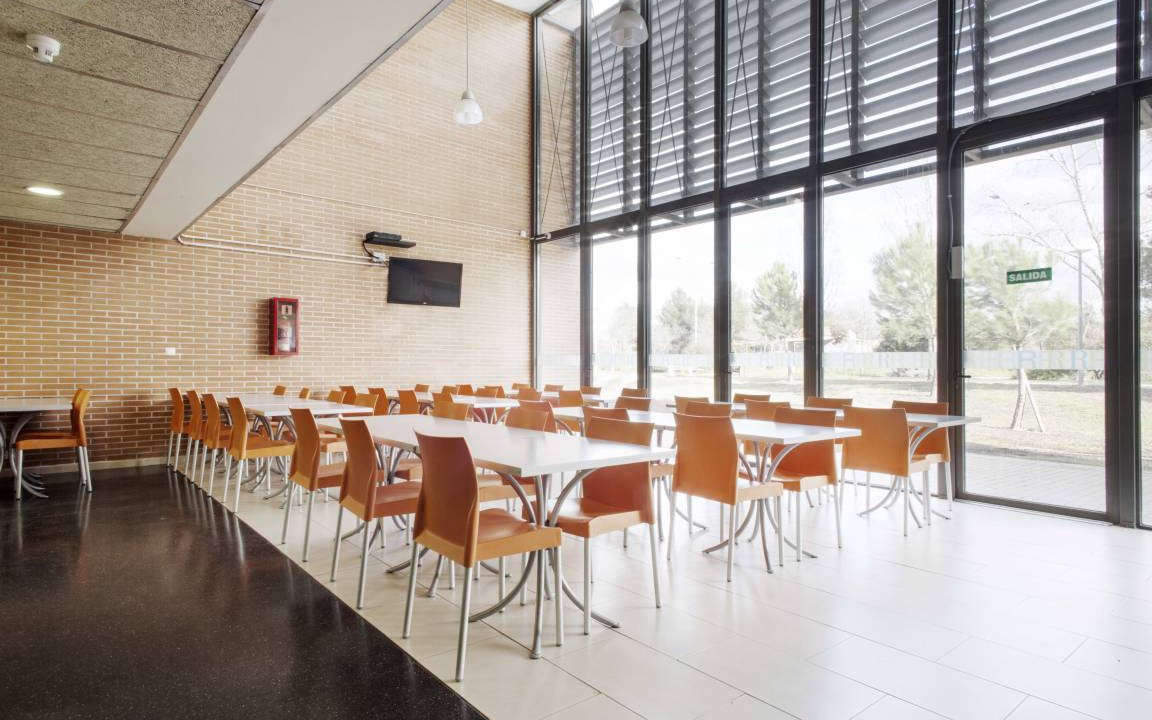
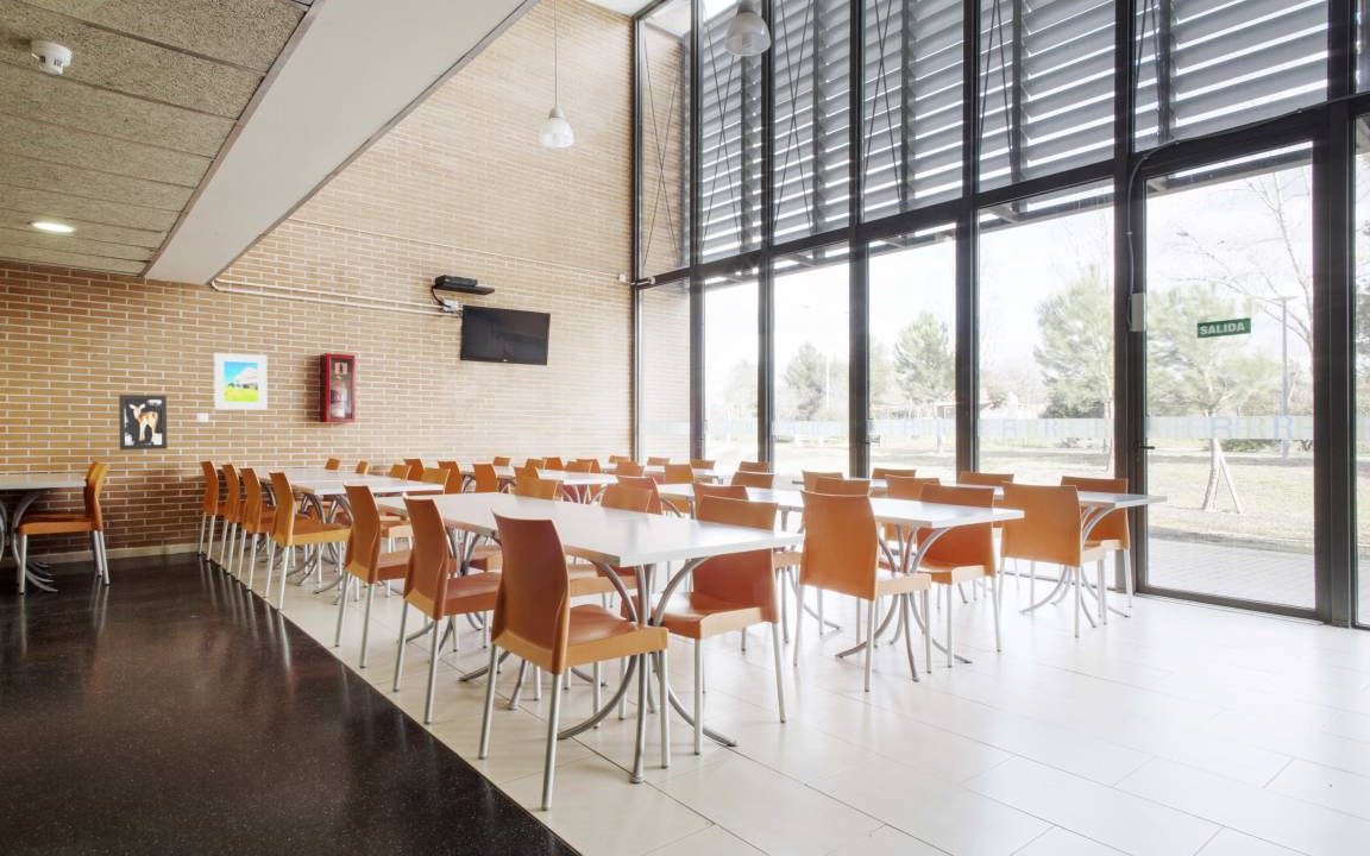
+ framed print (240, 382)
+ wall art (143, 422)
